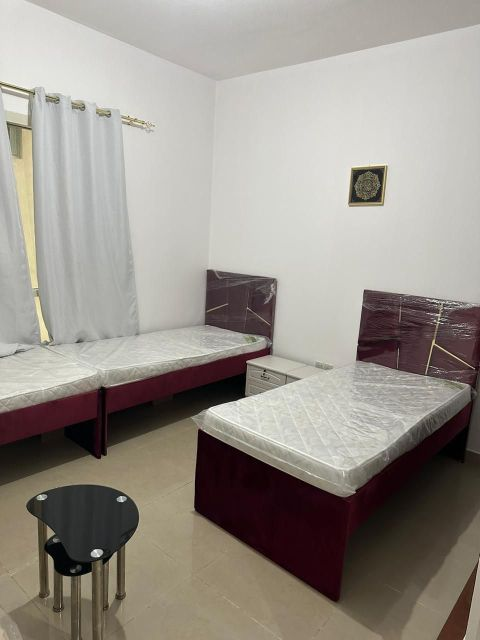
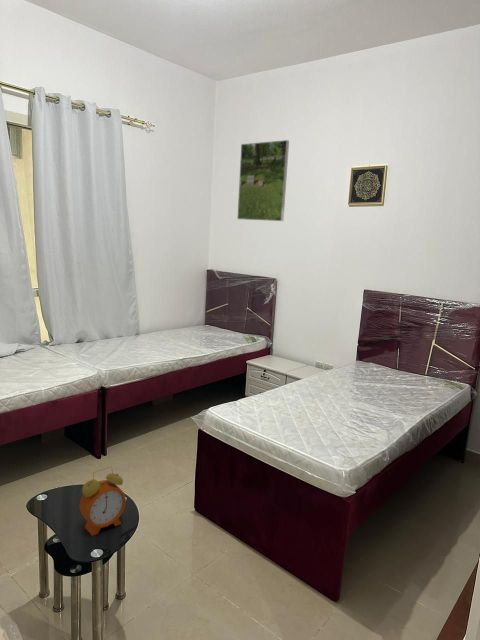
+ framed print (261, 181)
+ alarm clock (103, 498)
